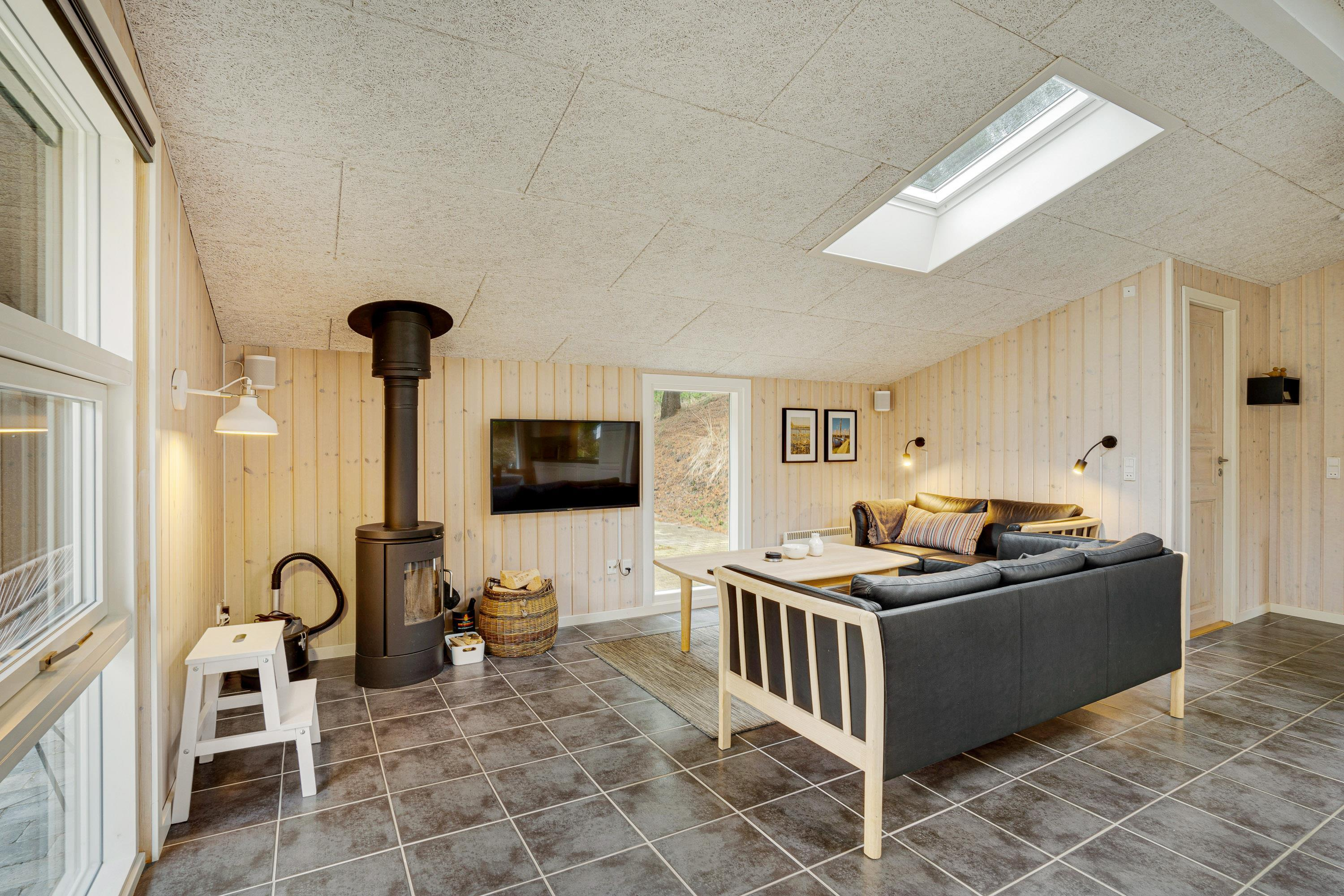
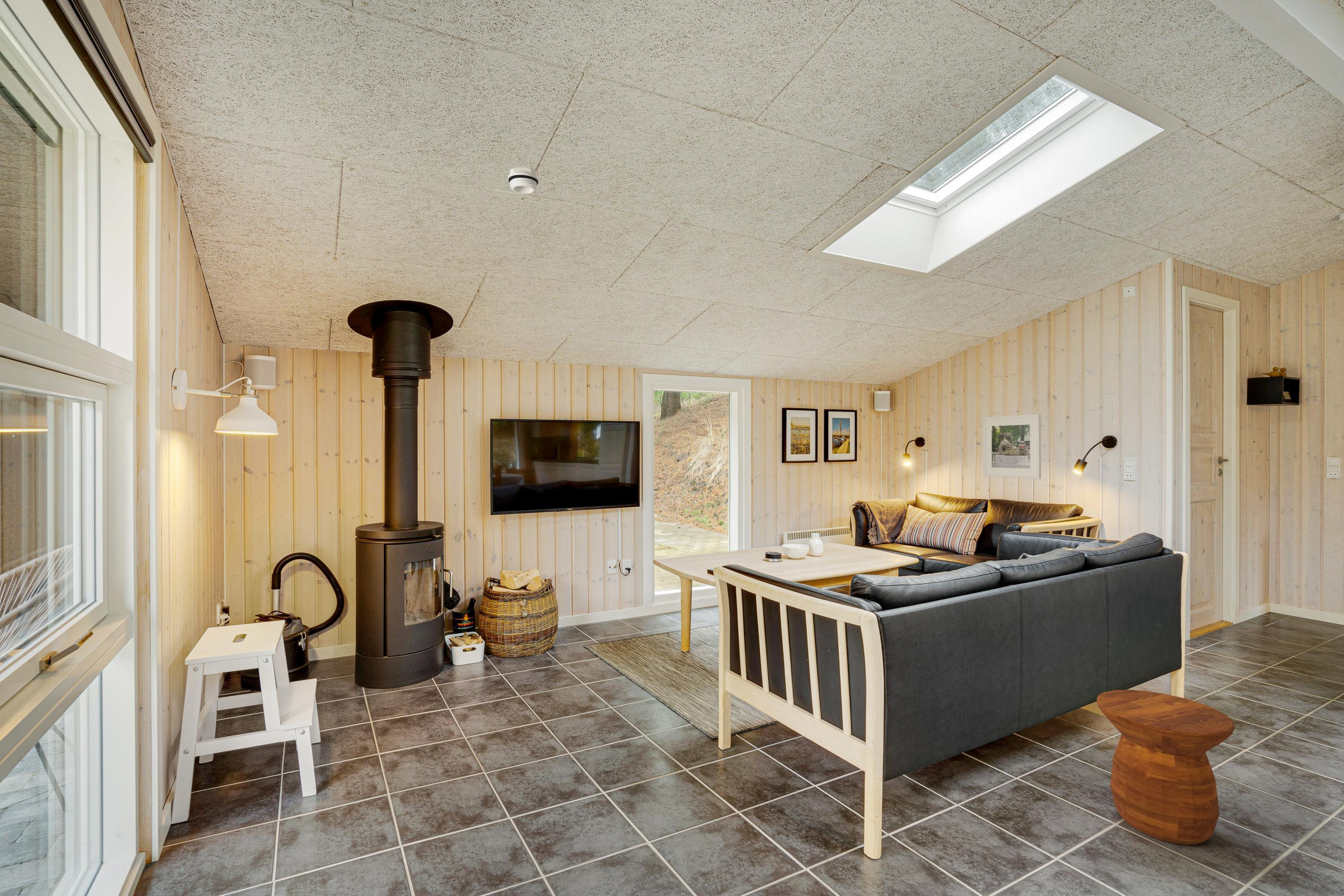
+ side table (1162, 767)
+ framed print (1011, 446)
+ smoke detector (523, 181)
